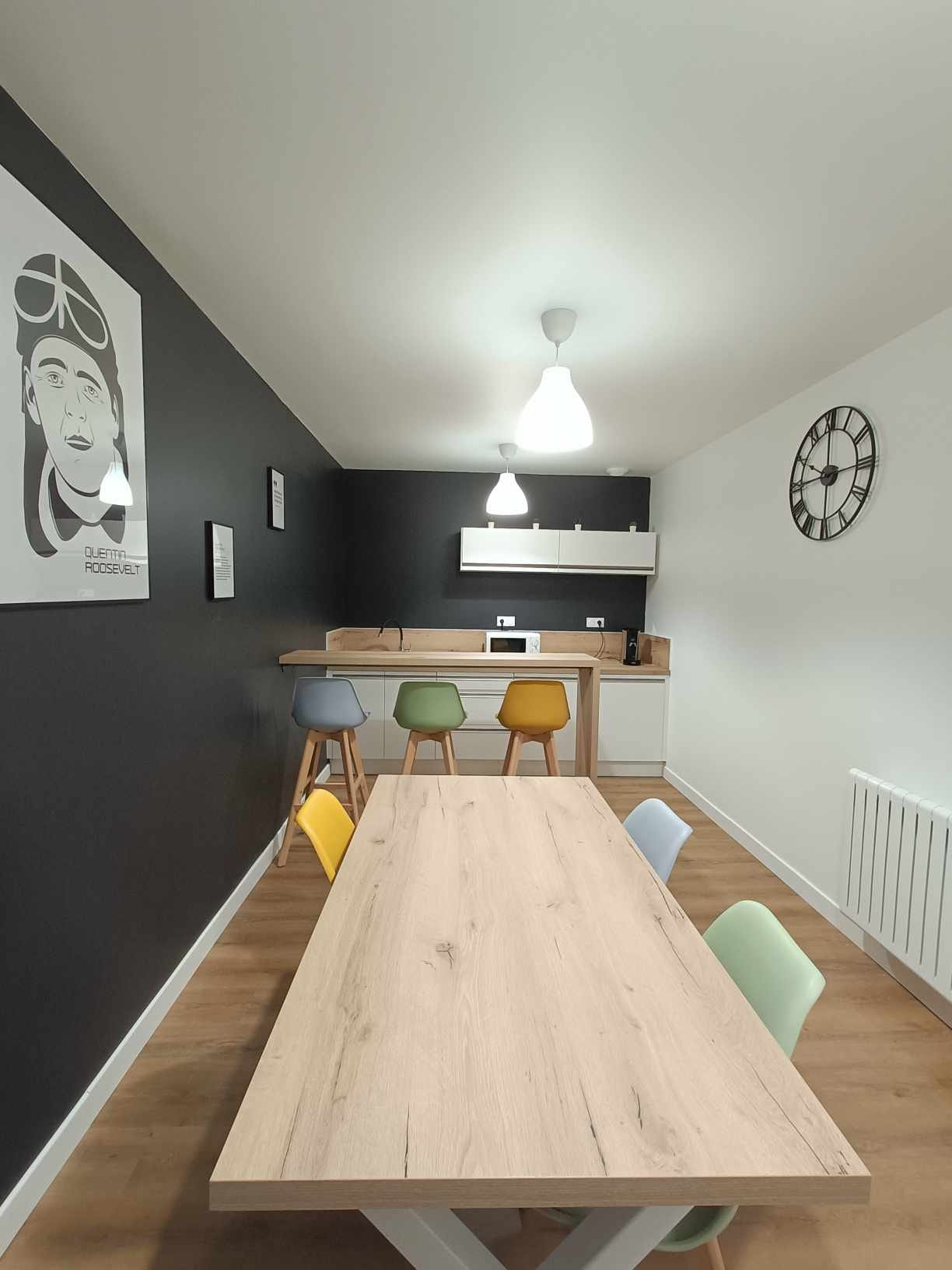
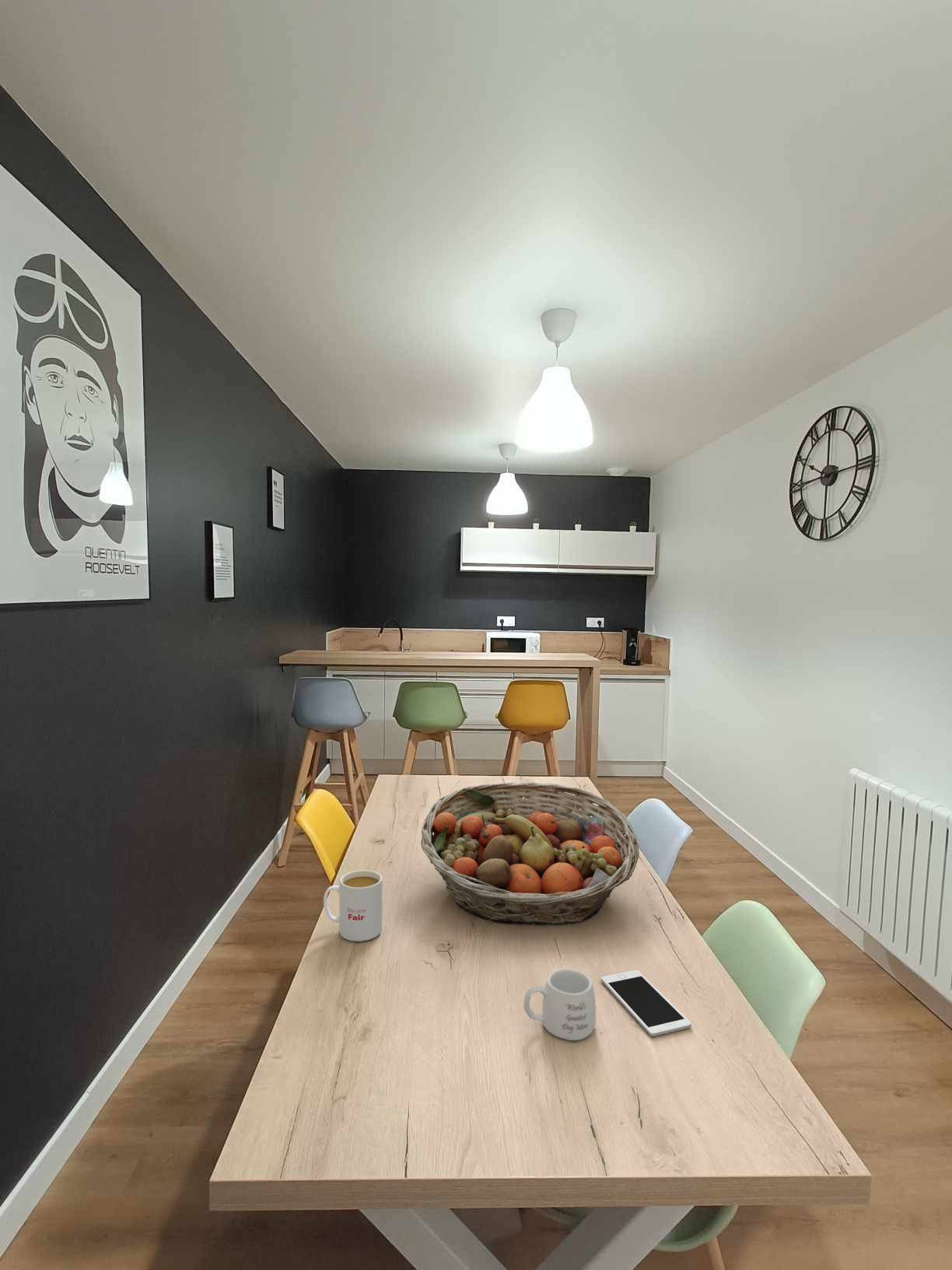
+ mug (352, 904)
+ fruit basket (527, 848)
+ mug (559, 1003)
+ cell phone (643, 1001)
